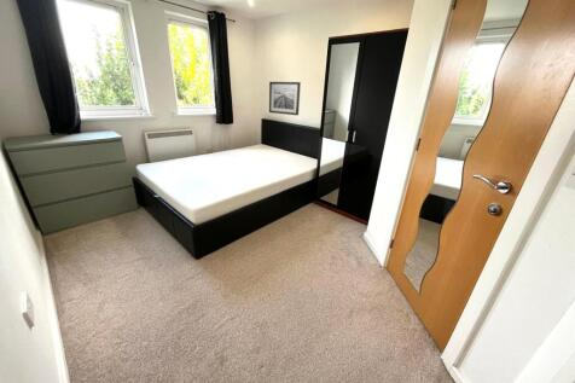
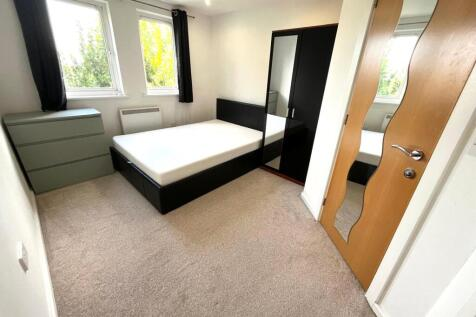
- wall art (283, 98)
